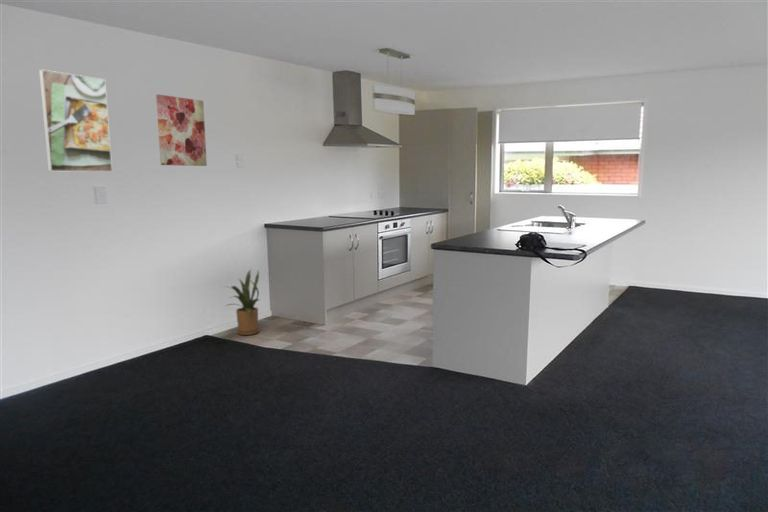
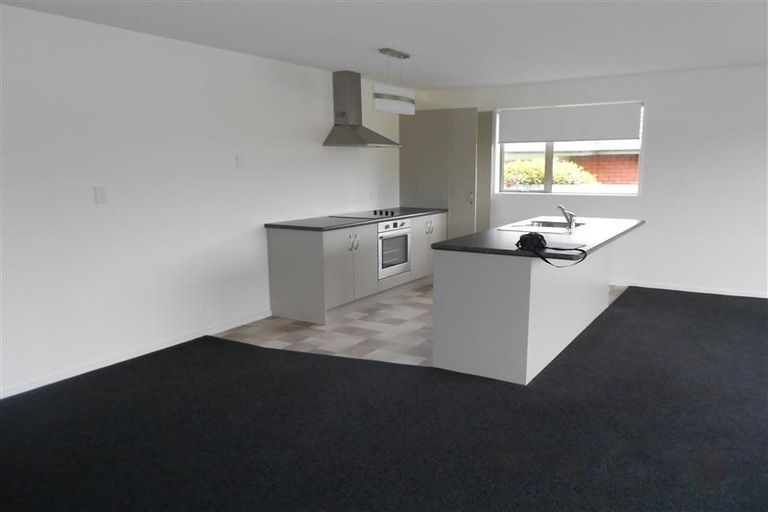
- house plant (243, 302)
- wall art (182, 131)
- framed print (77, 123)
